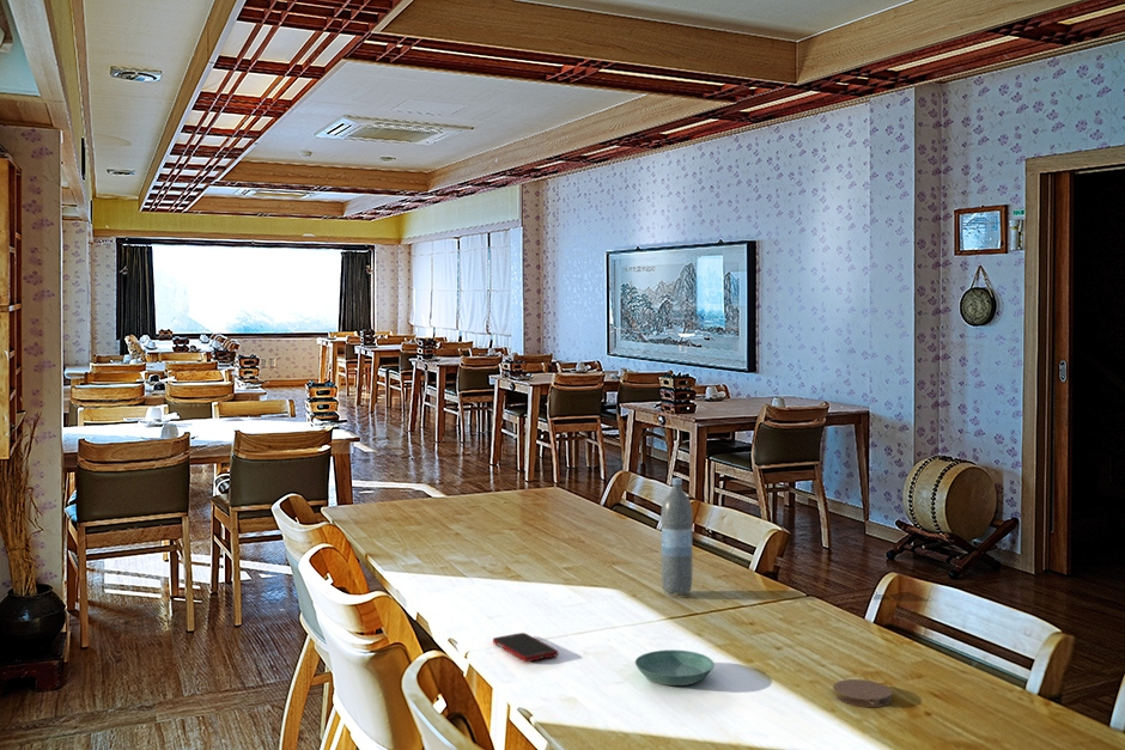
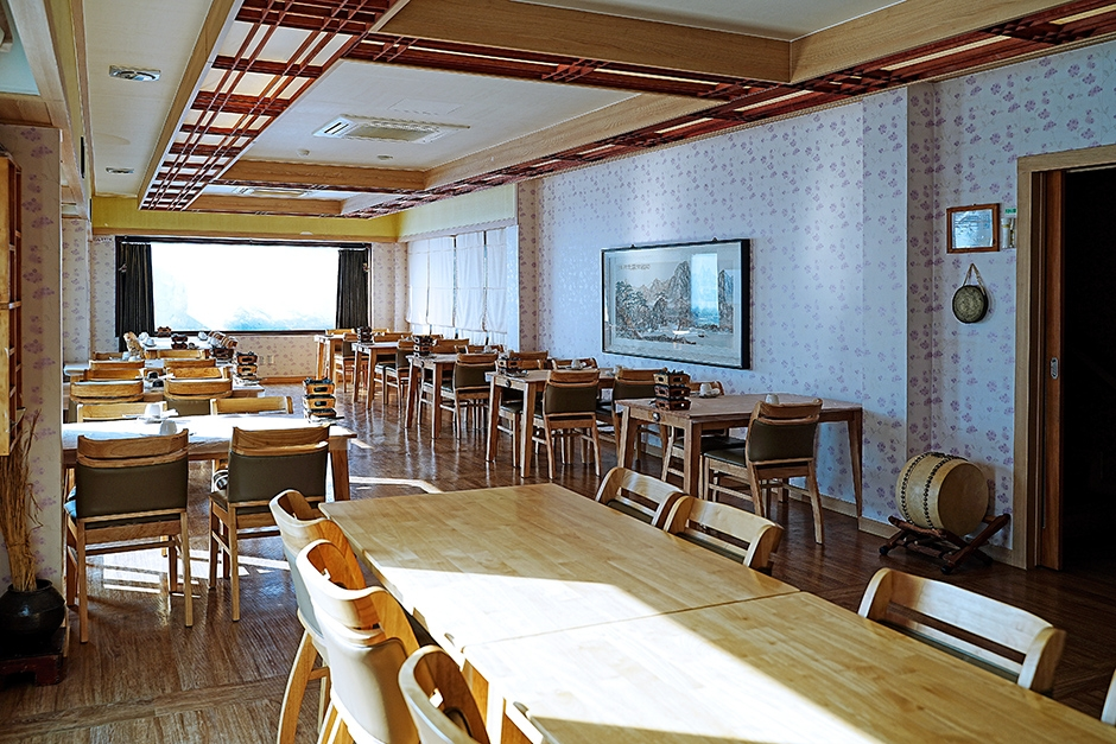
- coaster (862, 693)
- cell phone (524, 646)
- water bottle (676, 536)
- saucer (674, 669)
